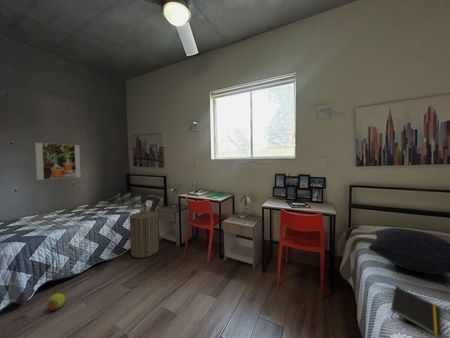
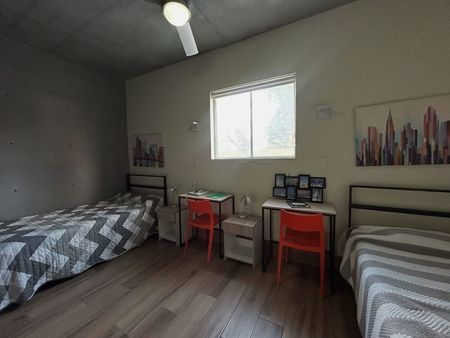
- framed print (59, 161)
- laundry hamper (144, 230)
- notepad (415, 308)
- ball (56, 301)
- pillow (411, 248)
